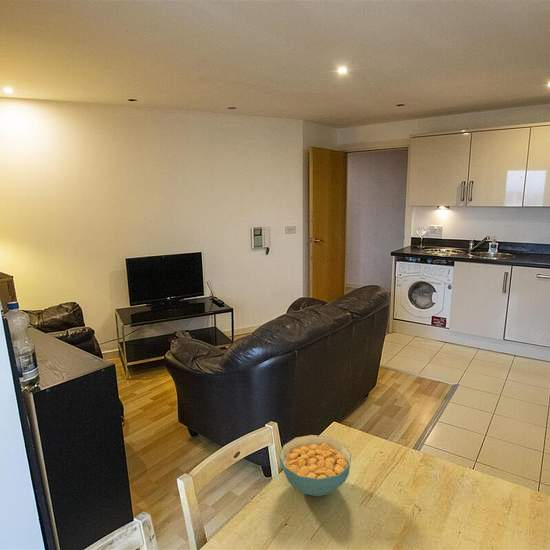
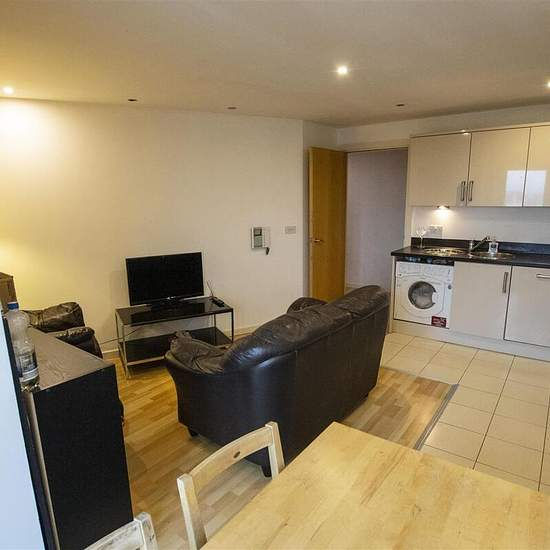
- cereal bowl (315, 471)
